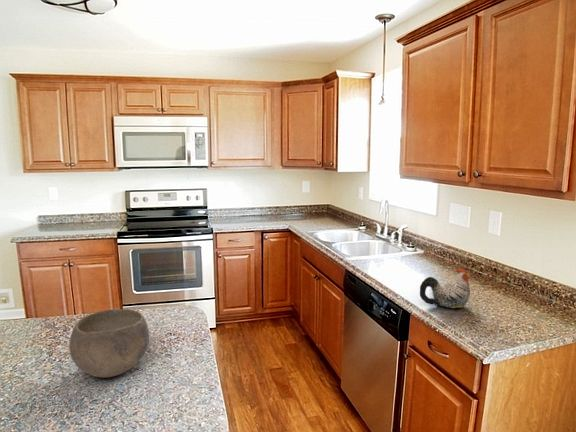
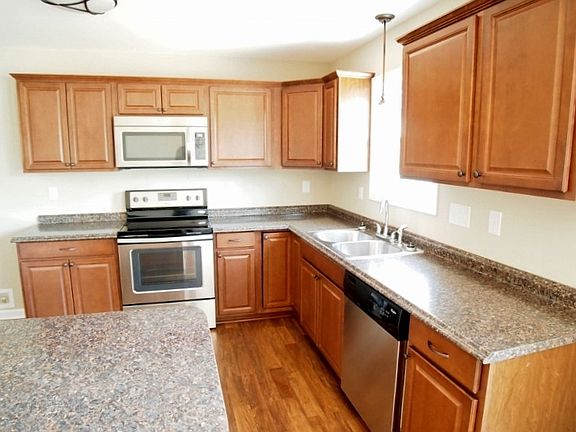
- chicken figurine (445, 288)
- bowl (110, 344)
